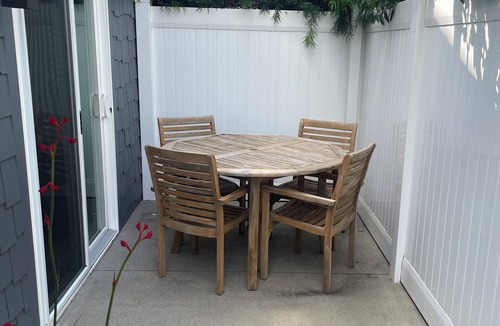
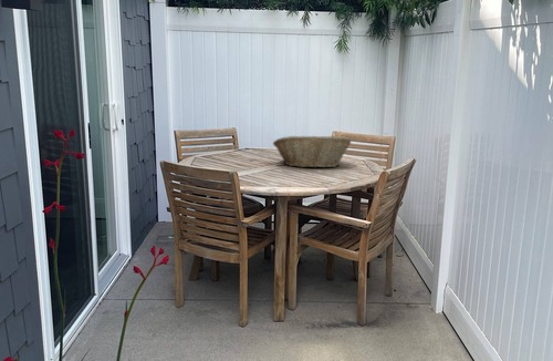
+ fruit basket (311, 148)
